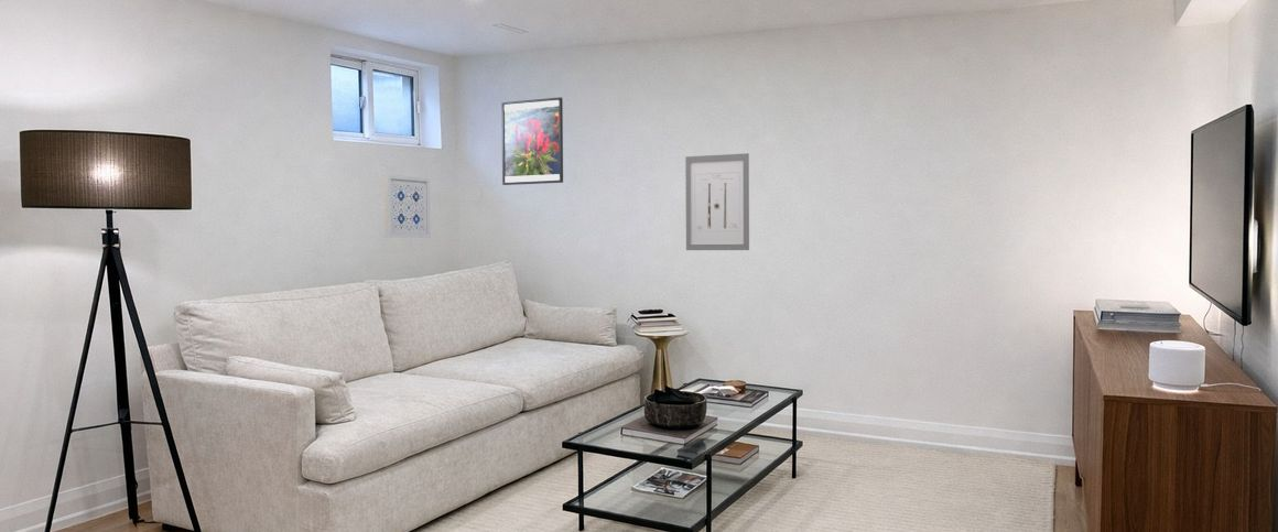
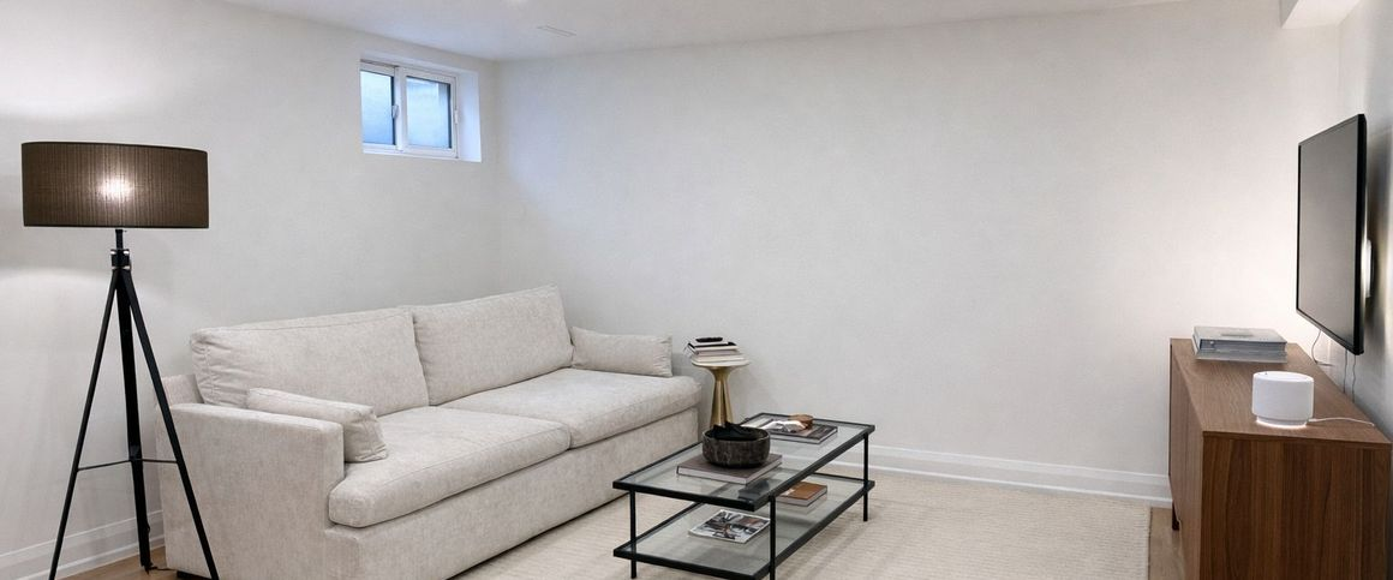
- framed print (531, 141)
- wall art (408, 207)
- wall art (716, 203)
